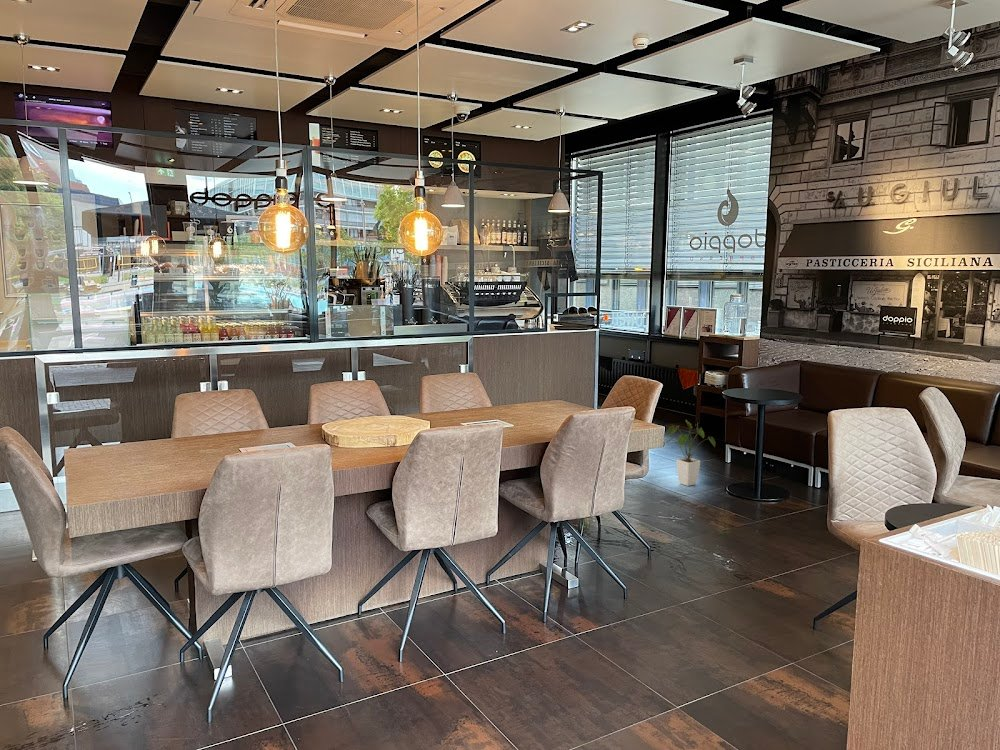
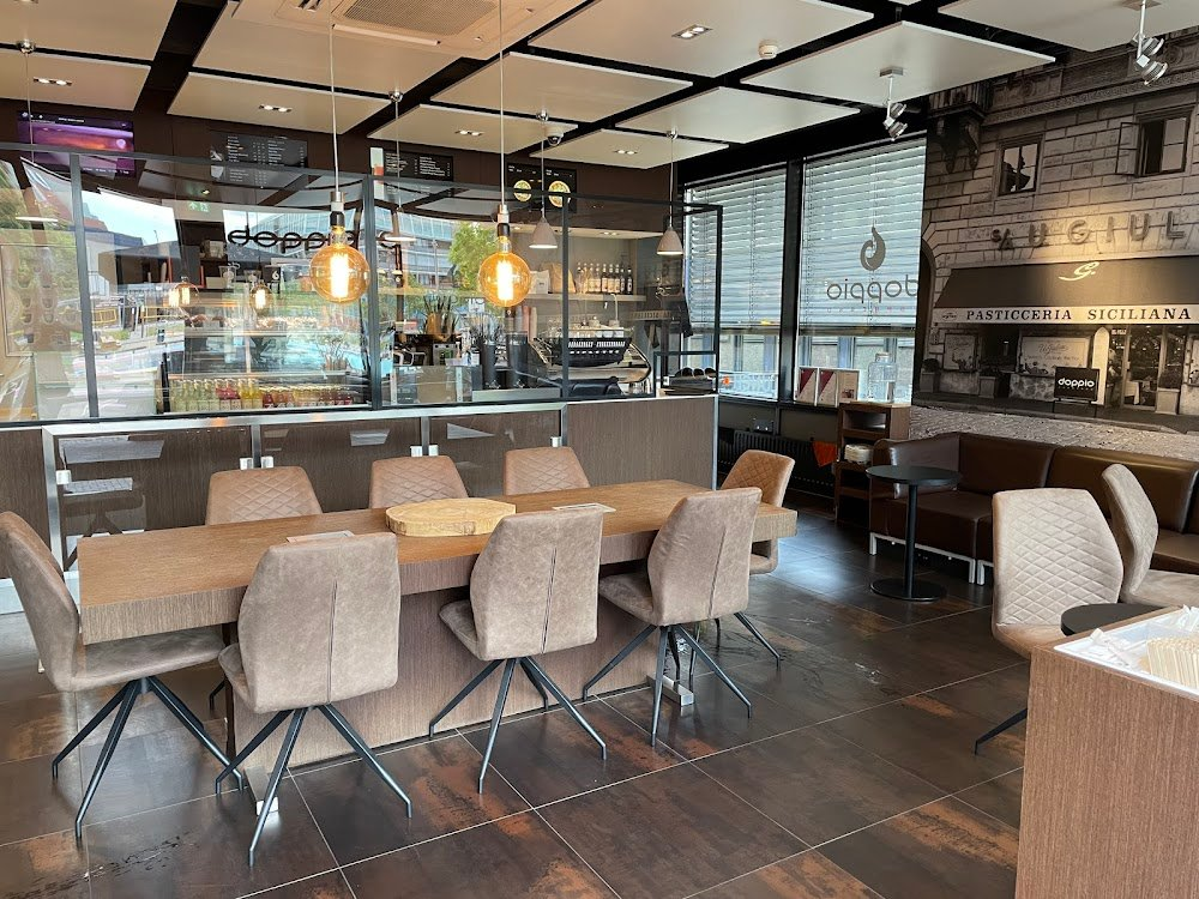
- house plant (692, 453)
